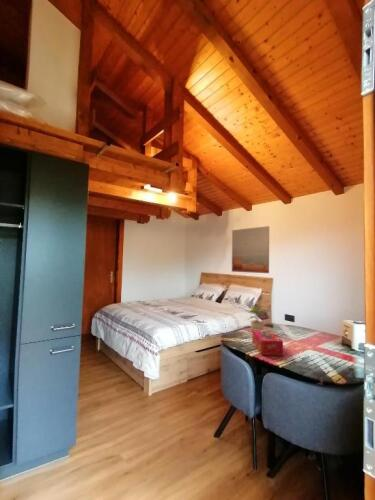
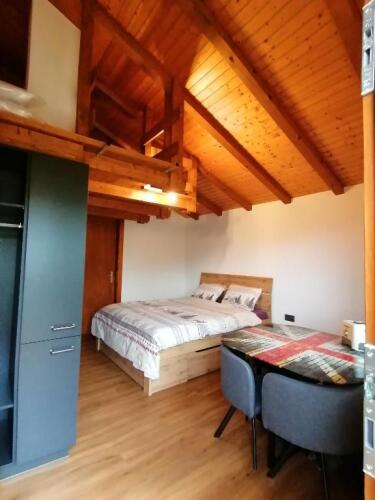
- wall art (249, 250)
- potted plant (254, 317)
- tissue box (266, 341)
